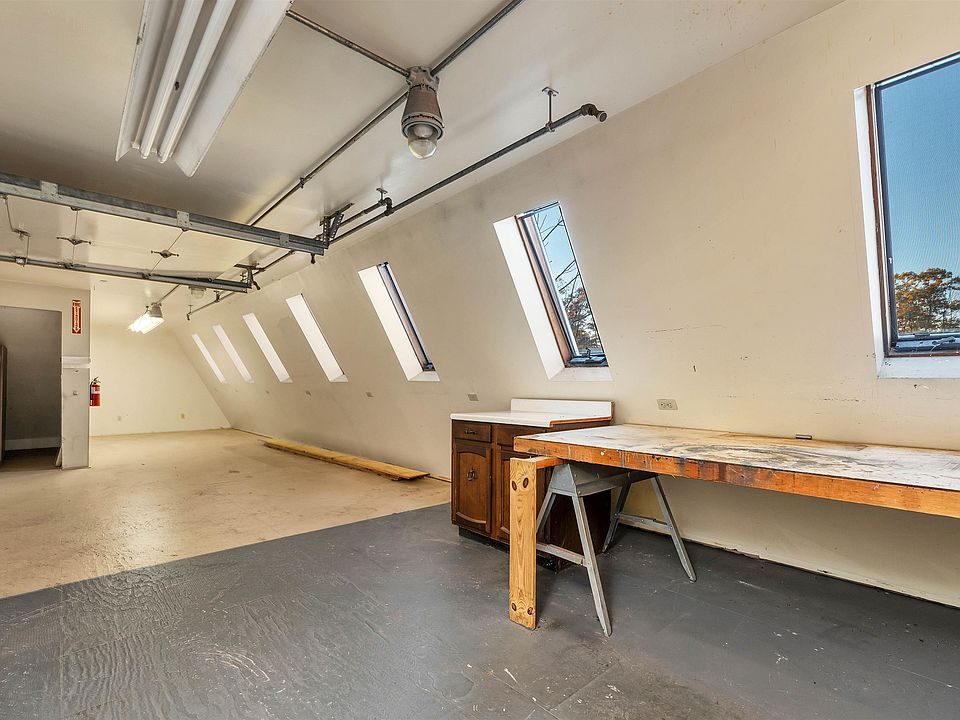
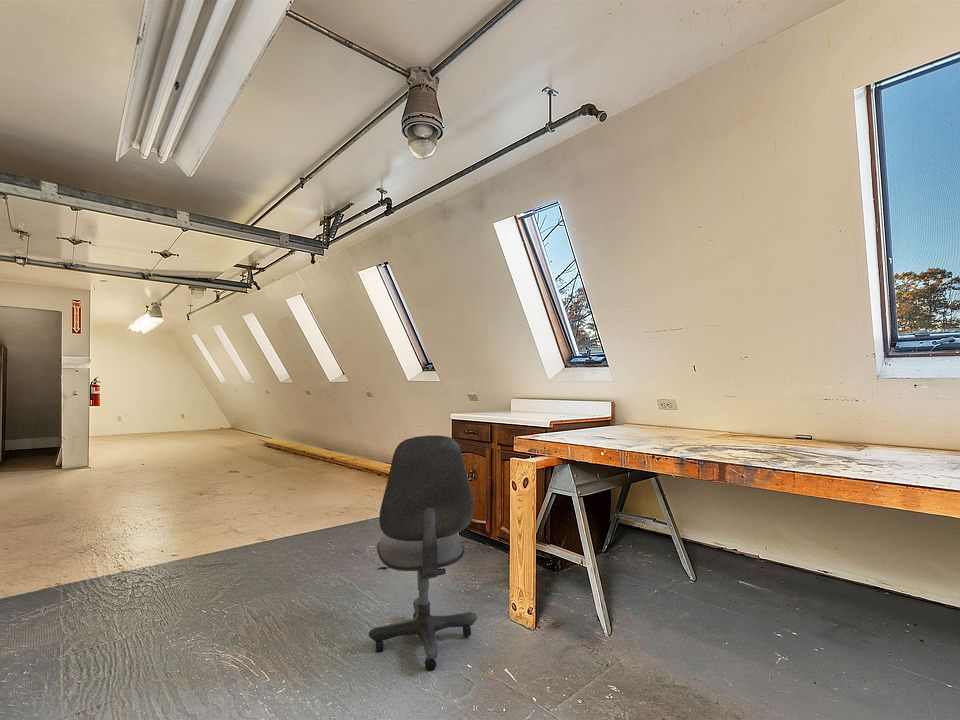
+ office chair (422, 534)
